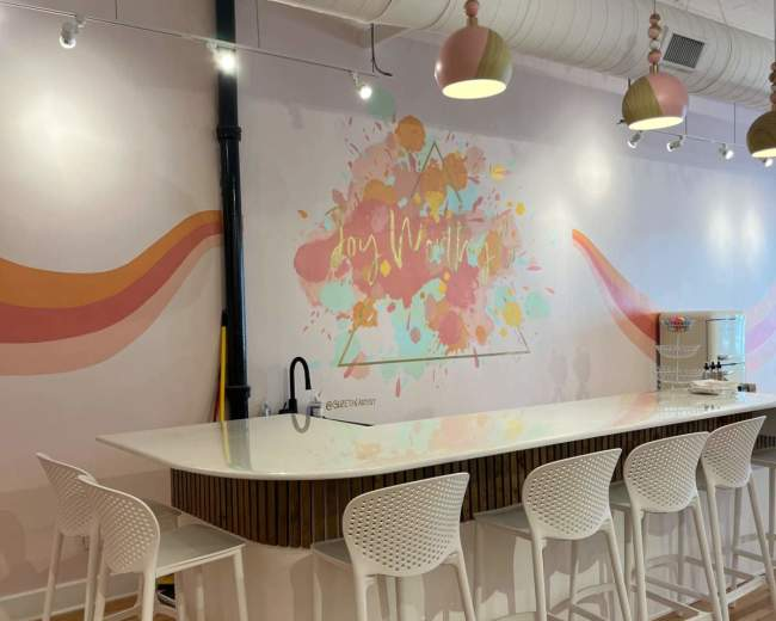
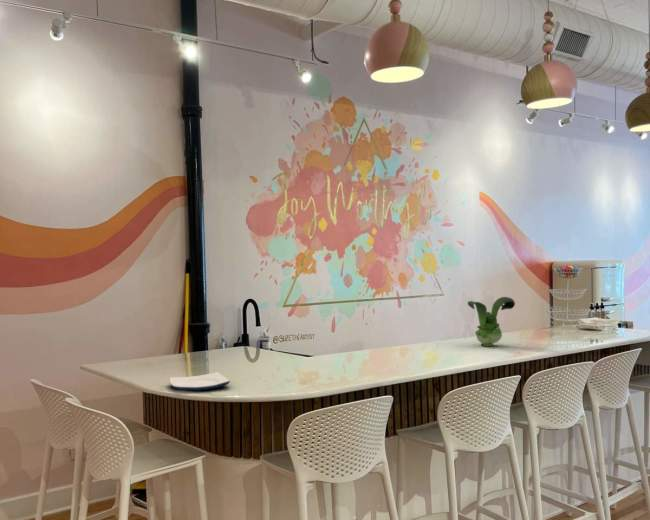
+ toy figurine (491, 321)
+ plate (199, 382)
